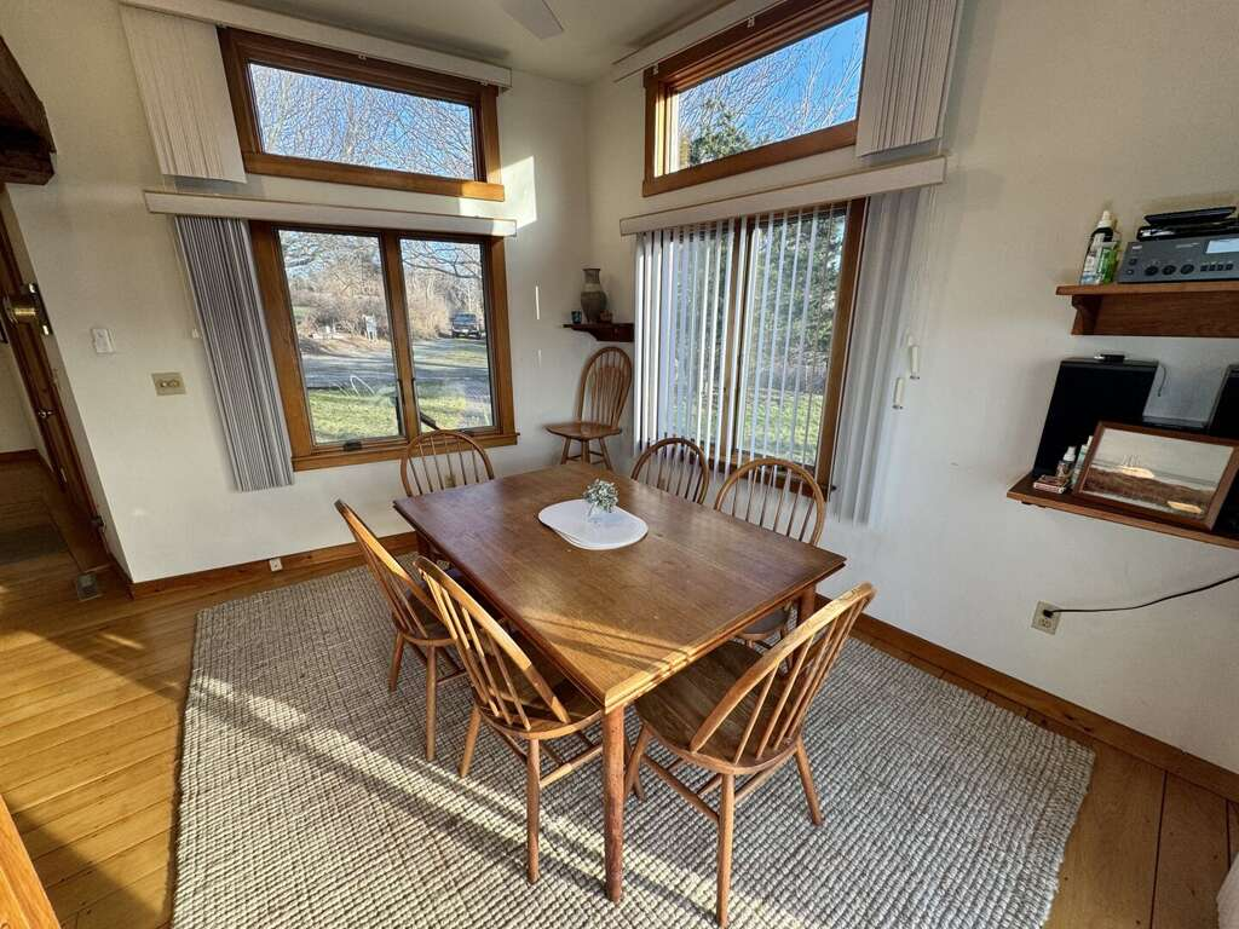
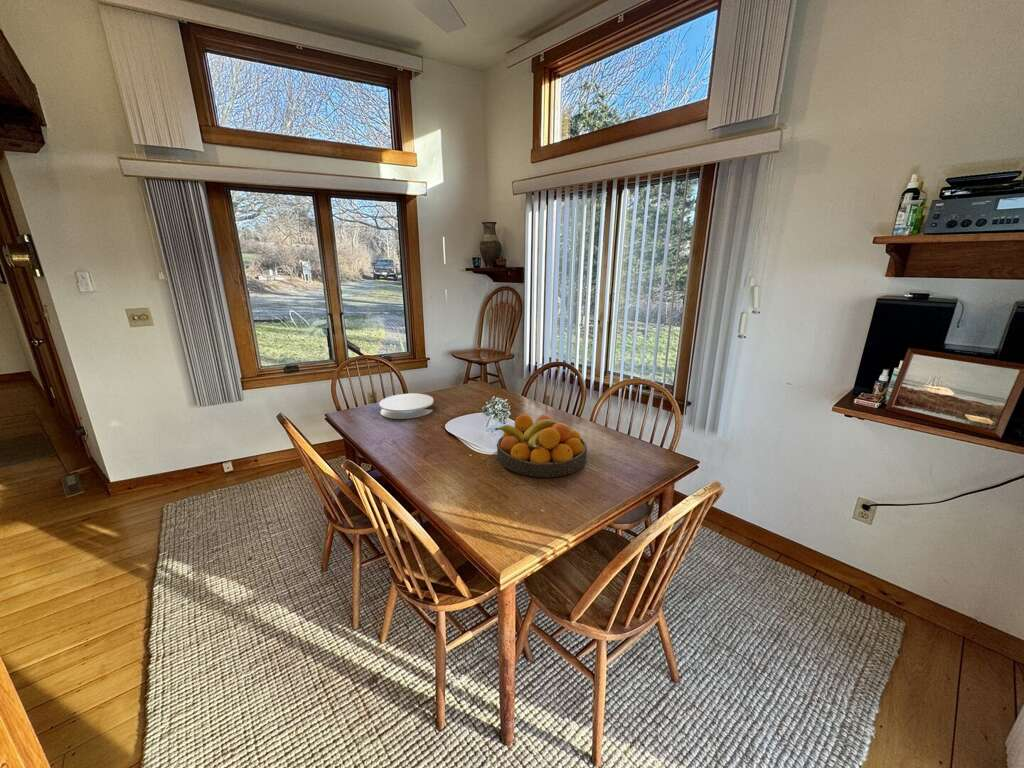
+ fruit bowl (541, 438)
+ plate (407, 405)
